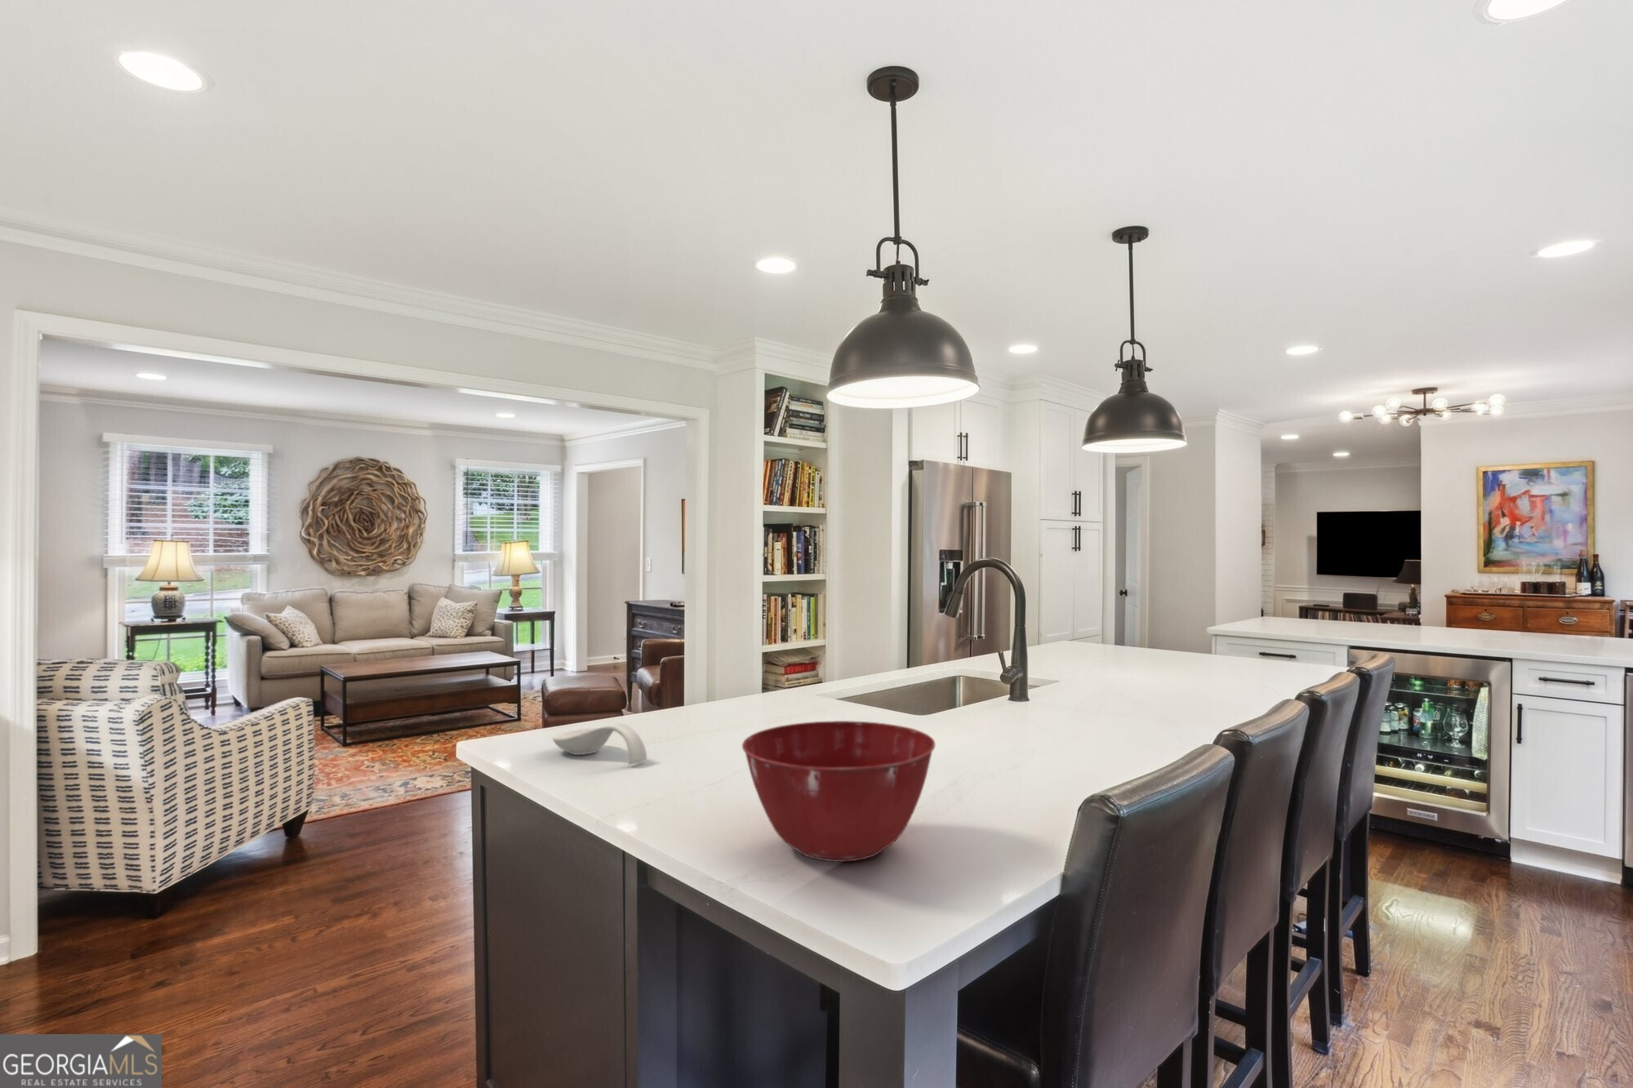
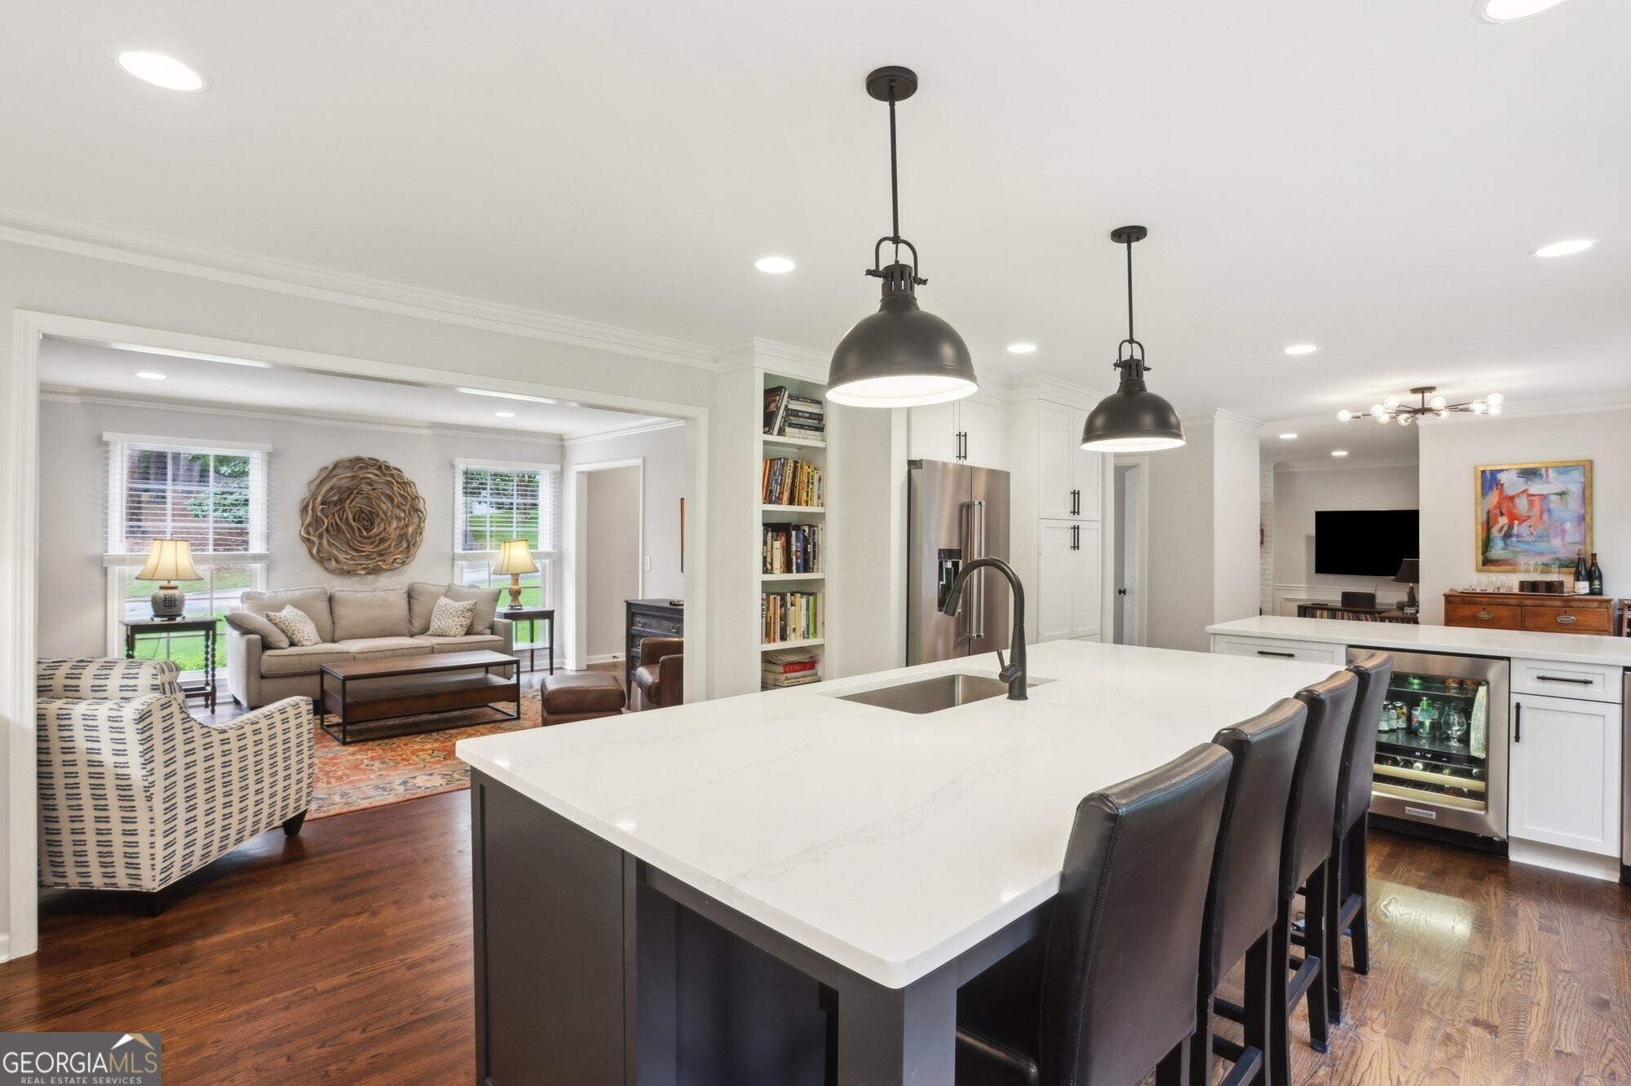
- mixing bowl (838, 792)
- spoon rest (600, 738)
